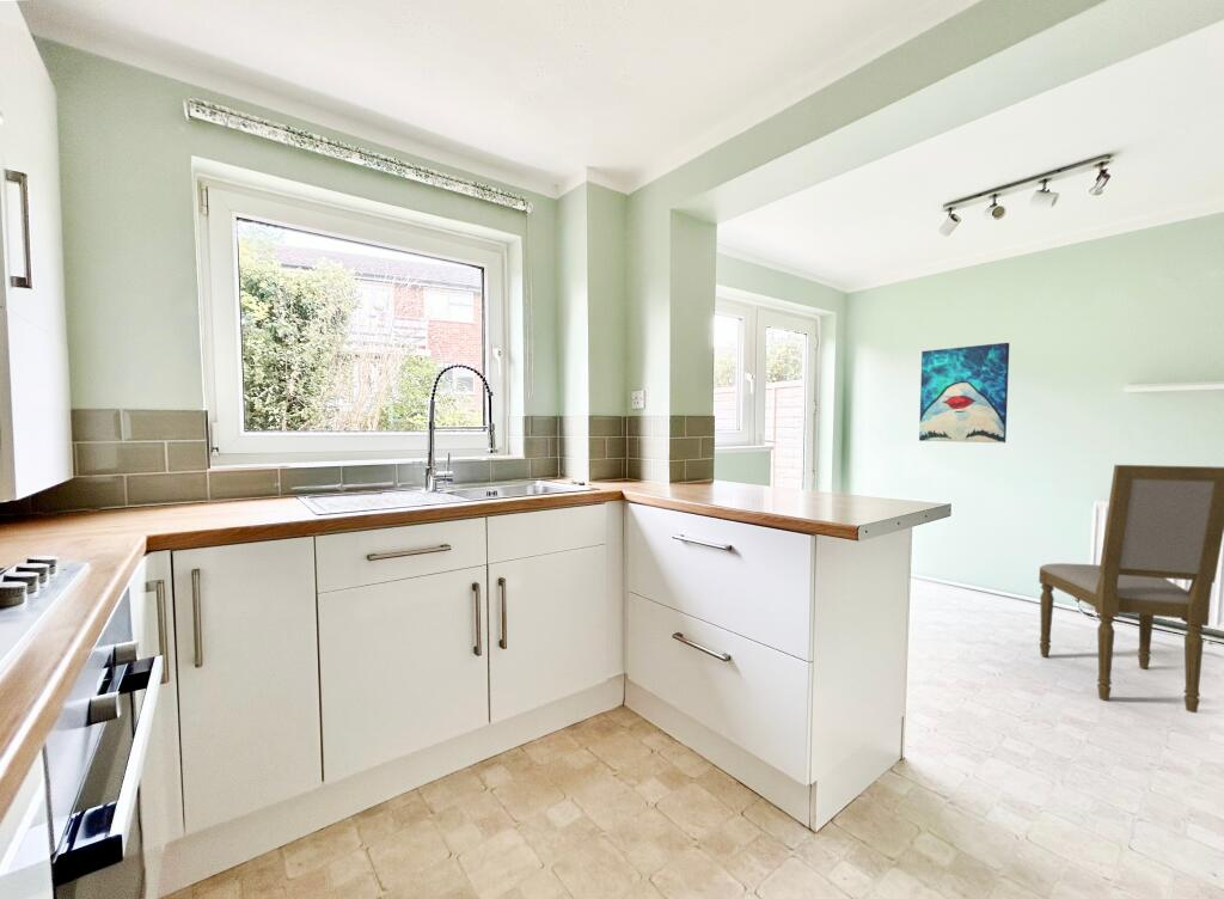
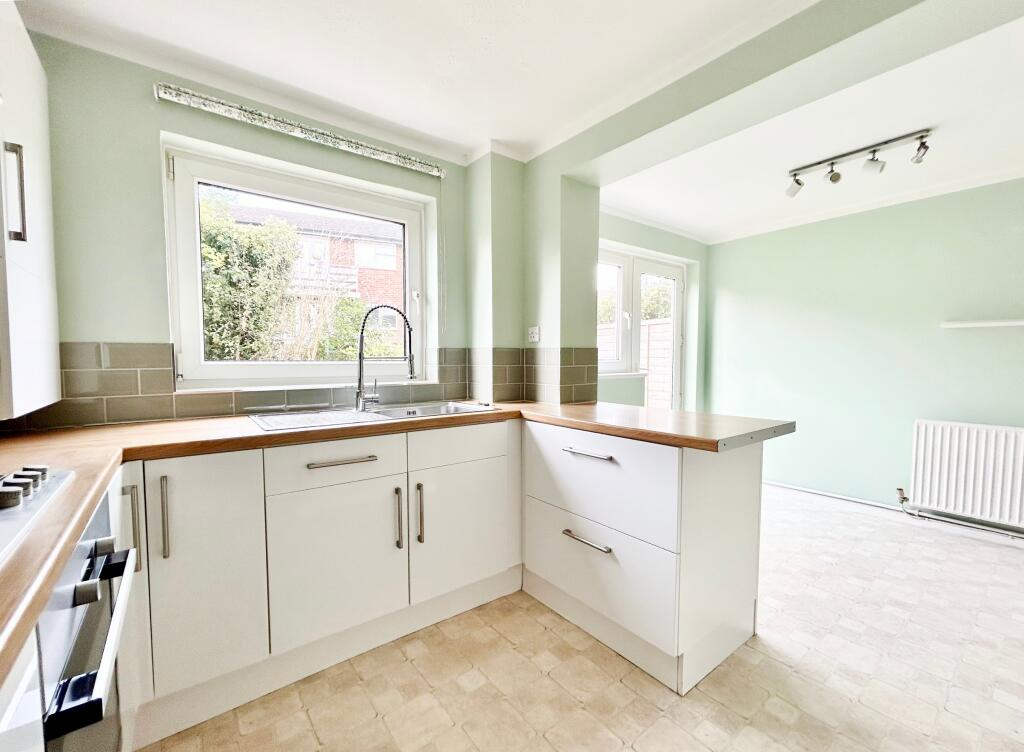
- dining chair (1127, 574)
- wall art (961, 395)
